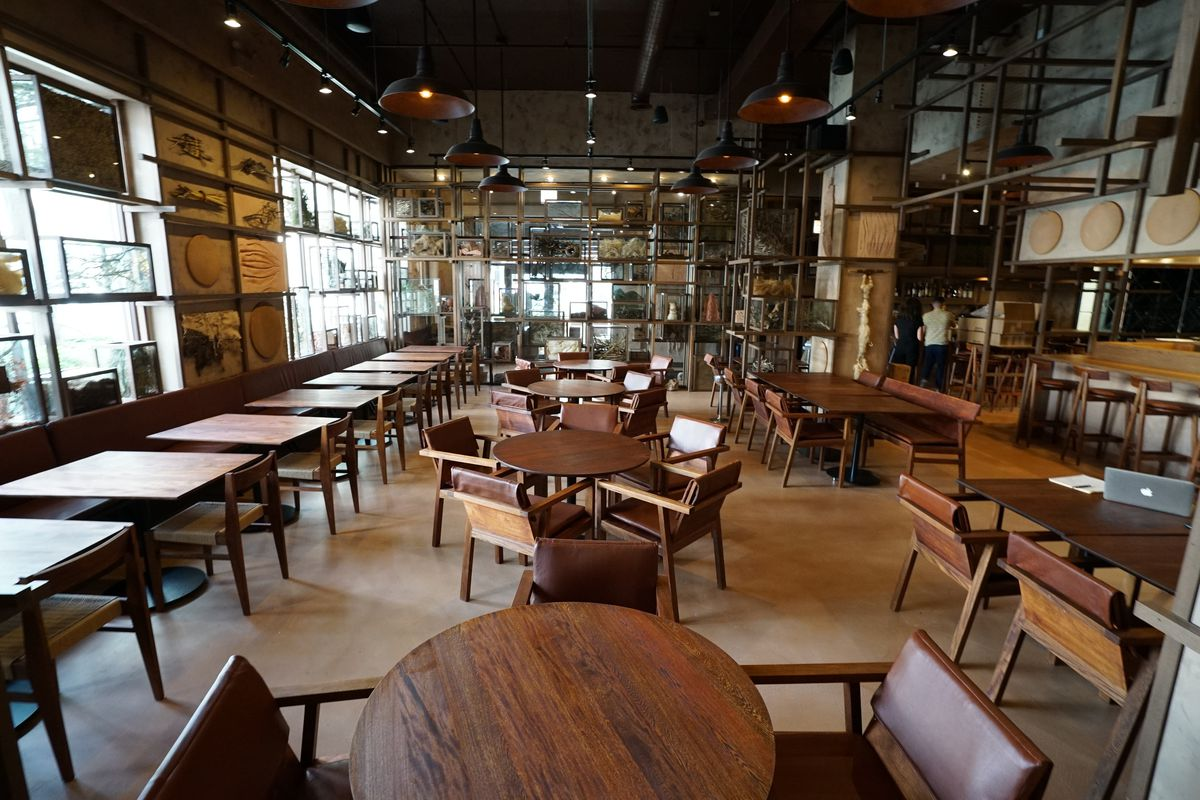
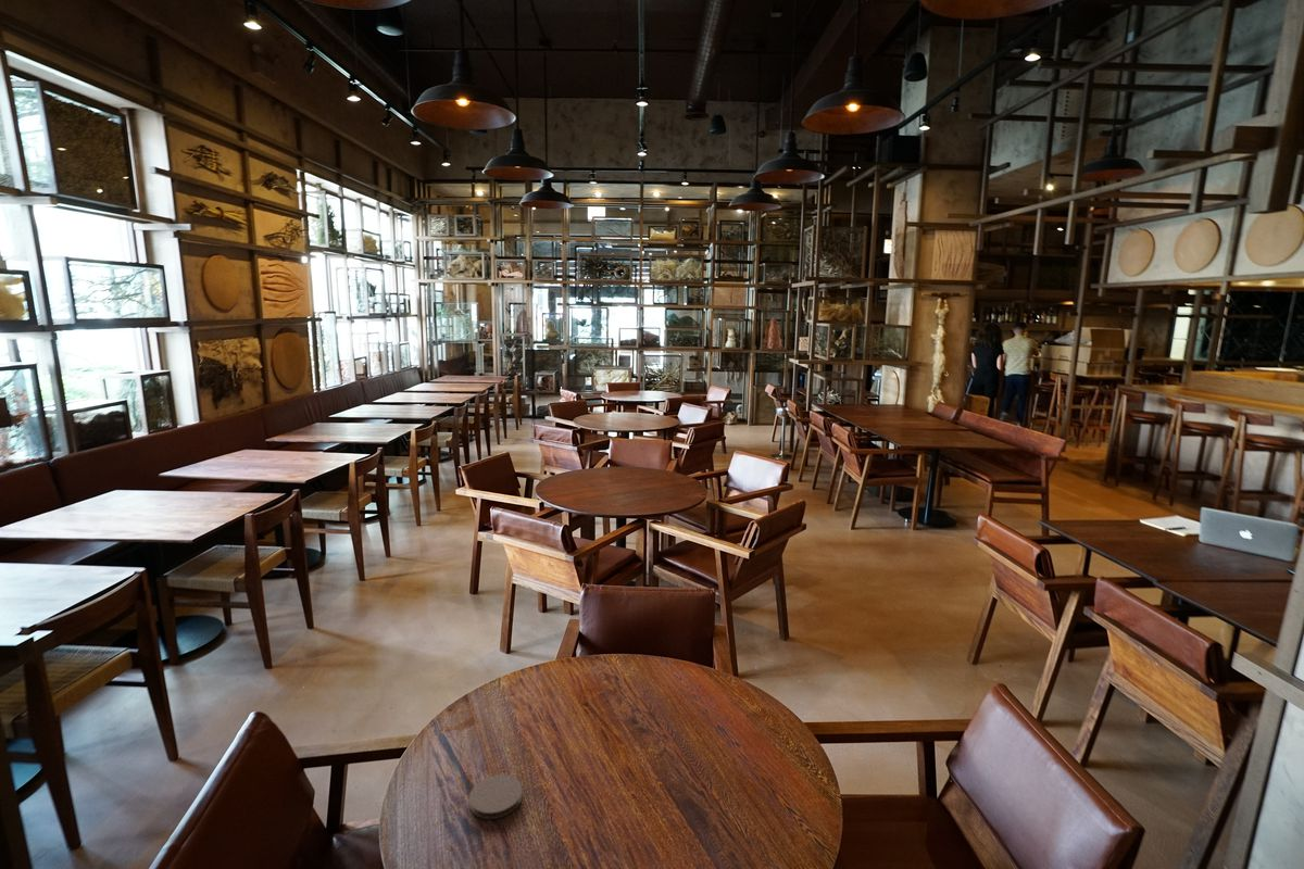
+ coaster (496, 795)
